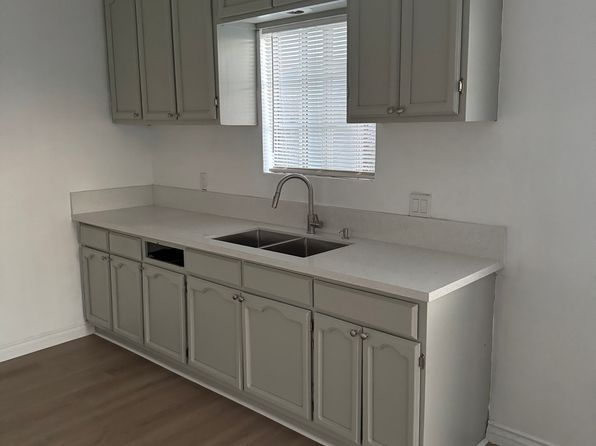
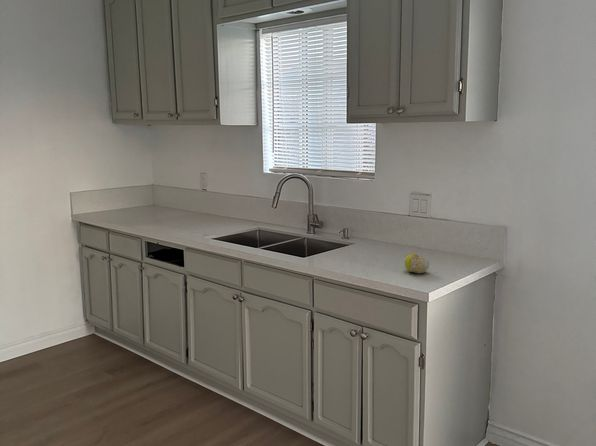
+ fruit (416, 263)
